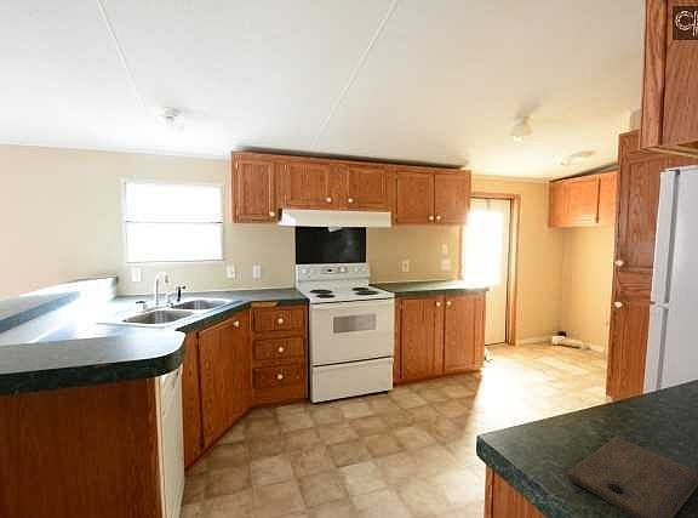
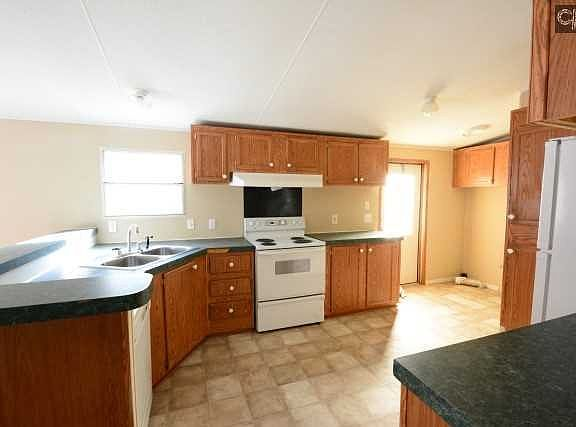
- cutting board (634, 476)
